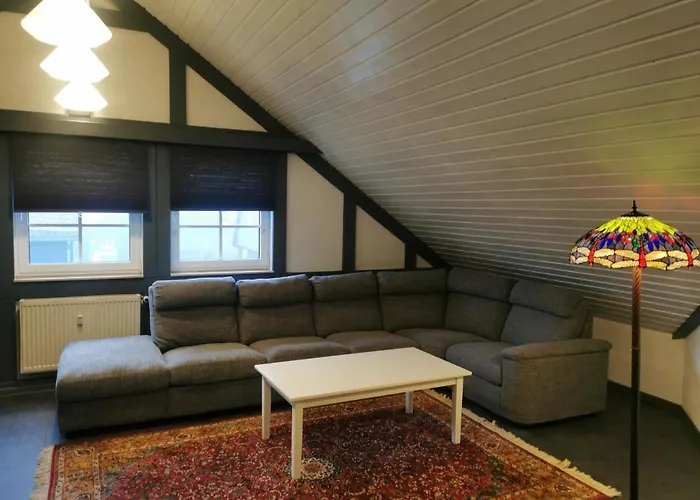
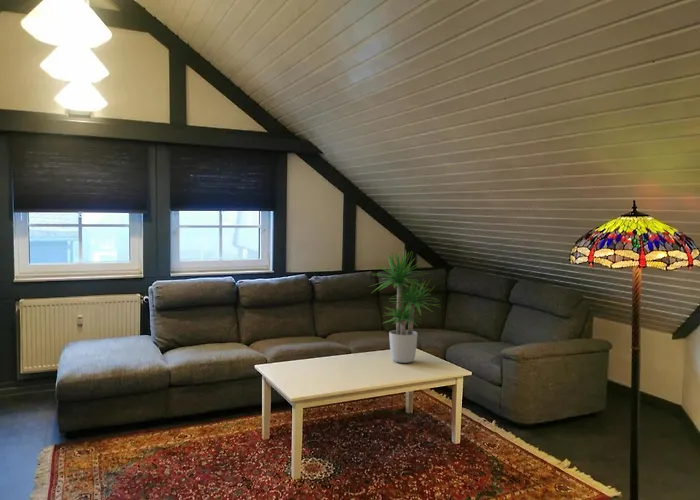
+ potted plant (403, 305)
